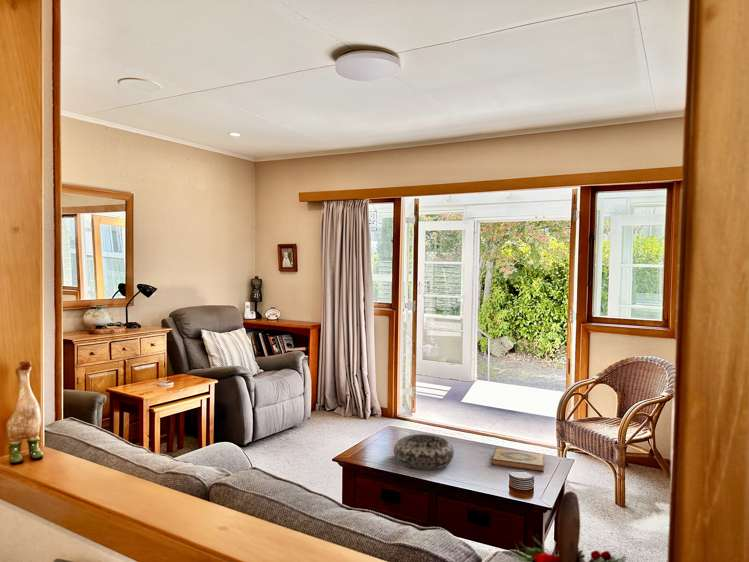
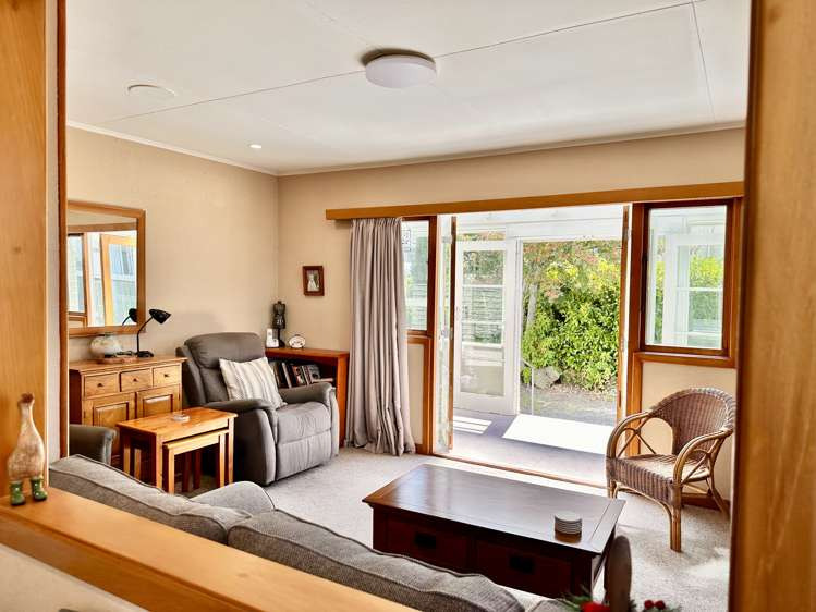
- decorative bowl (423, 451)
- hardback book (518, 459)
